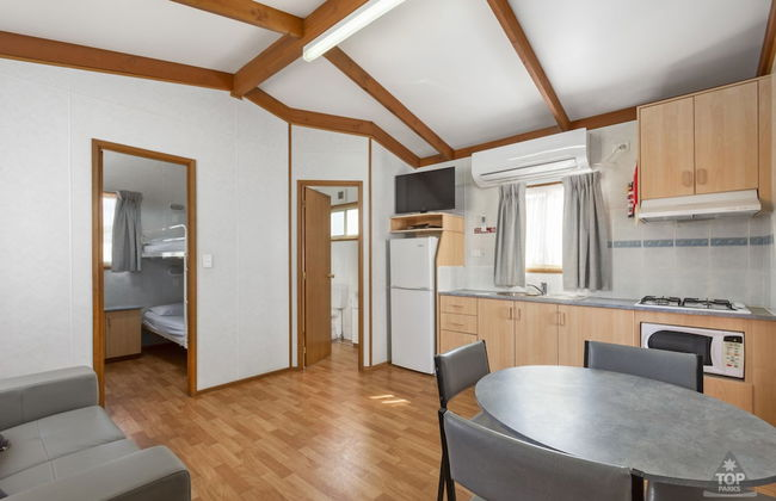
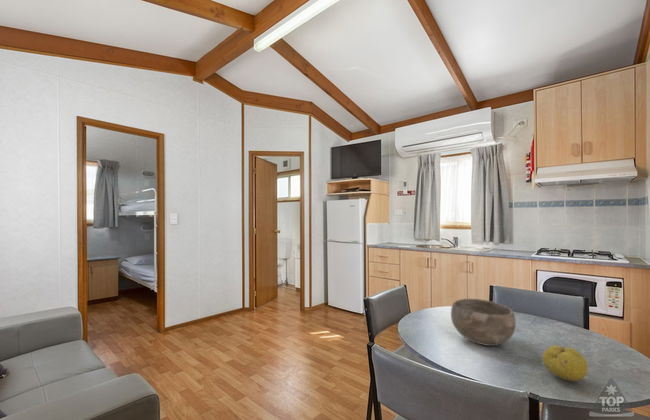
+ fruit (565, 363)
+ bowl (481, 323)
